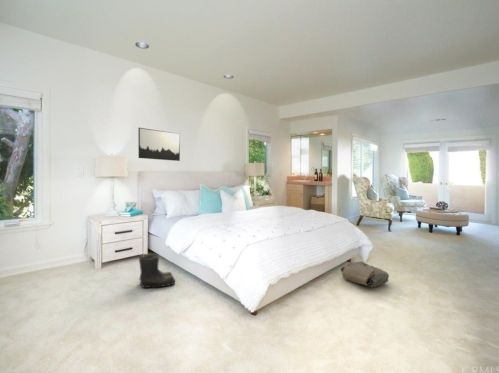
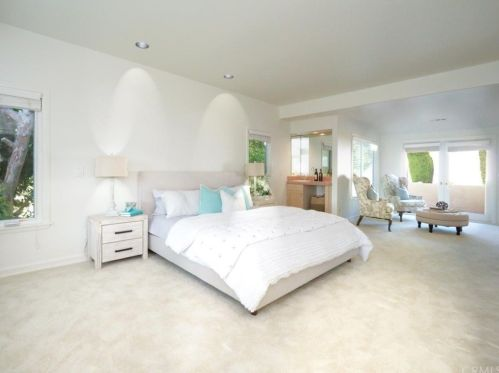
- boots (157, 268)
- wall art (160, 145)
- bag (366, 272)
